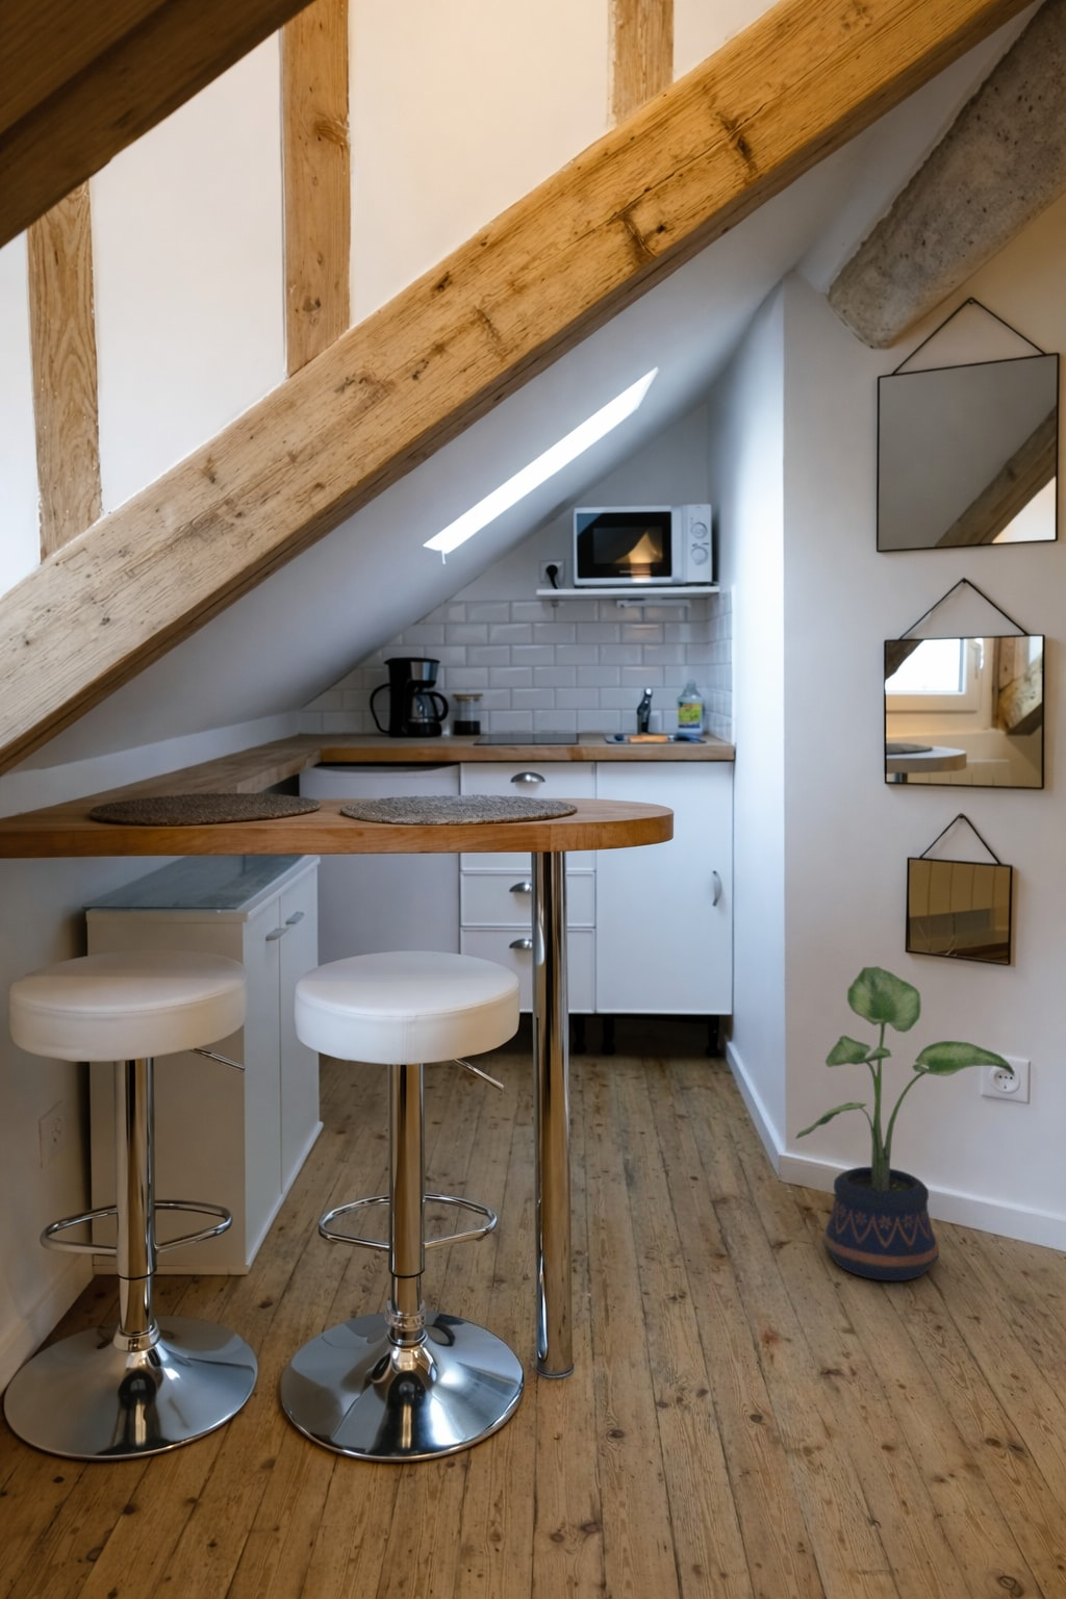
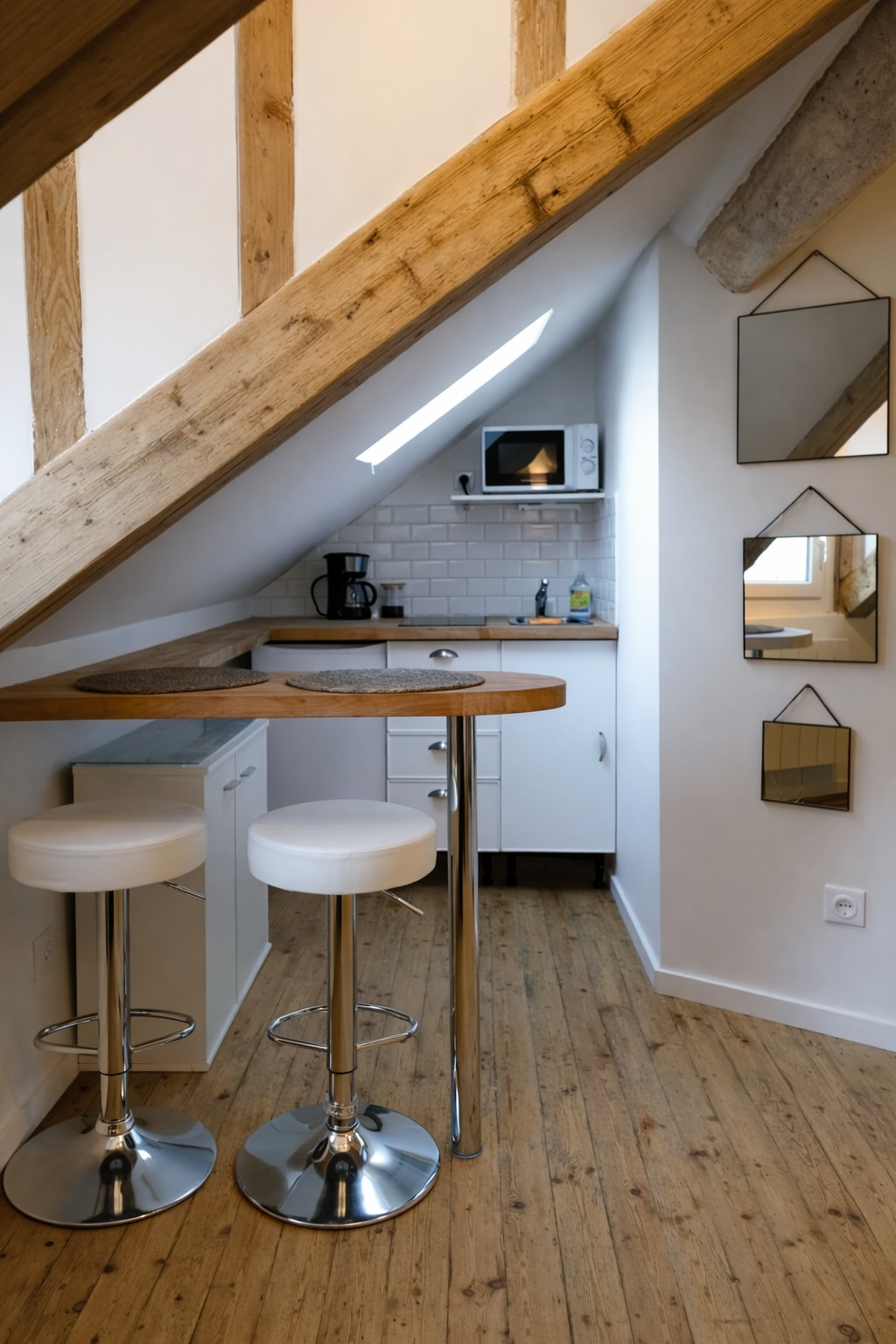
- potted plant (895, 1121)
